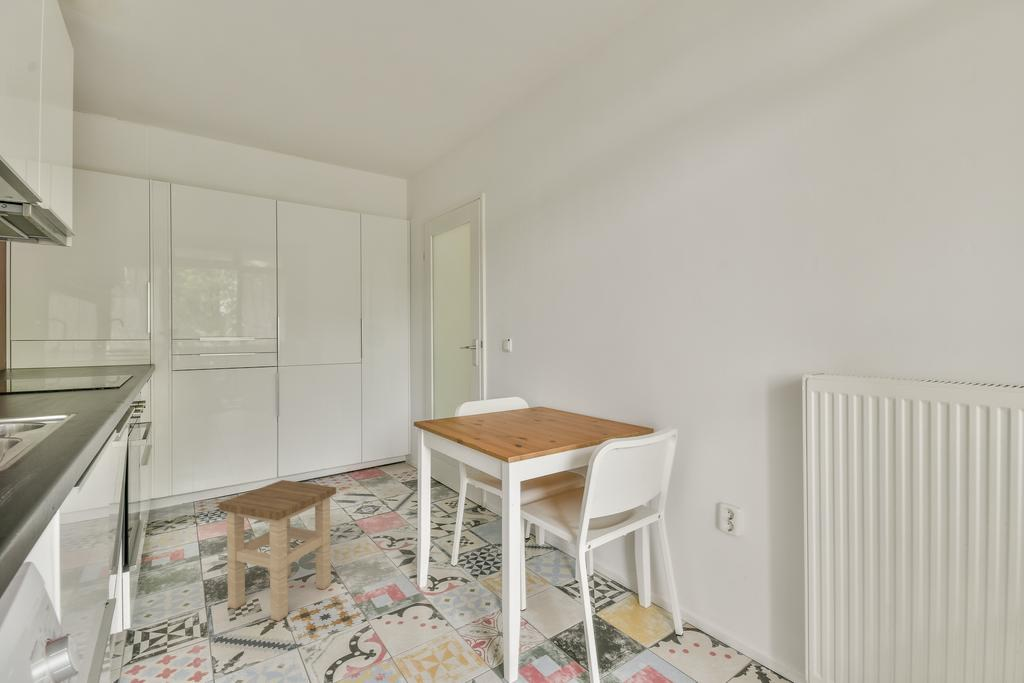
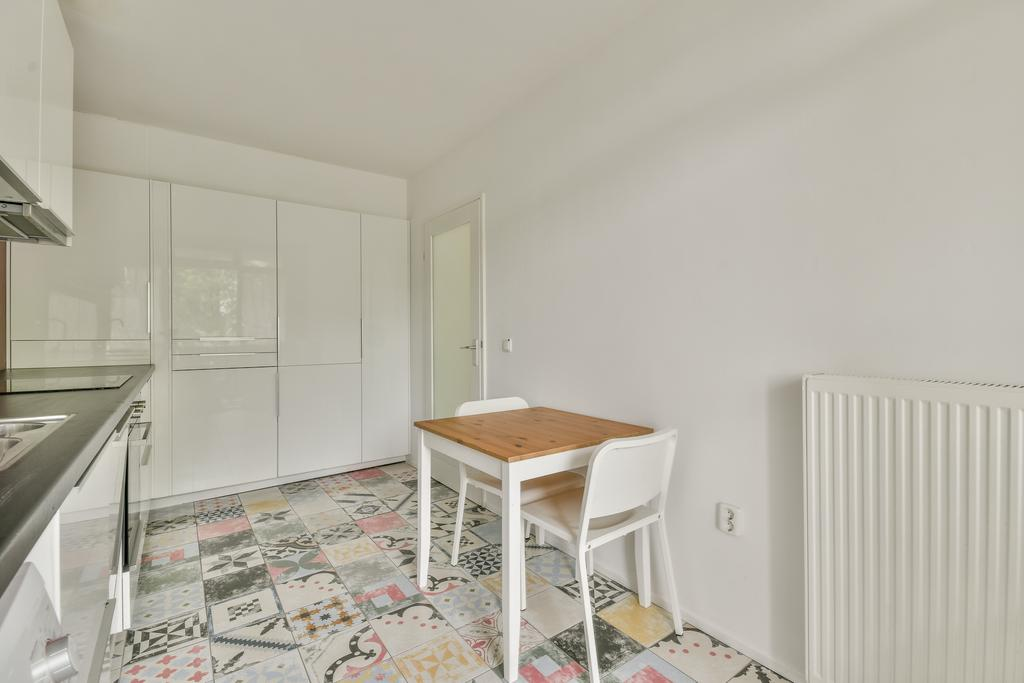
- stool (280, 545)
